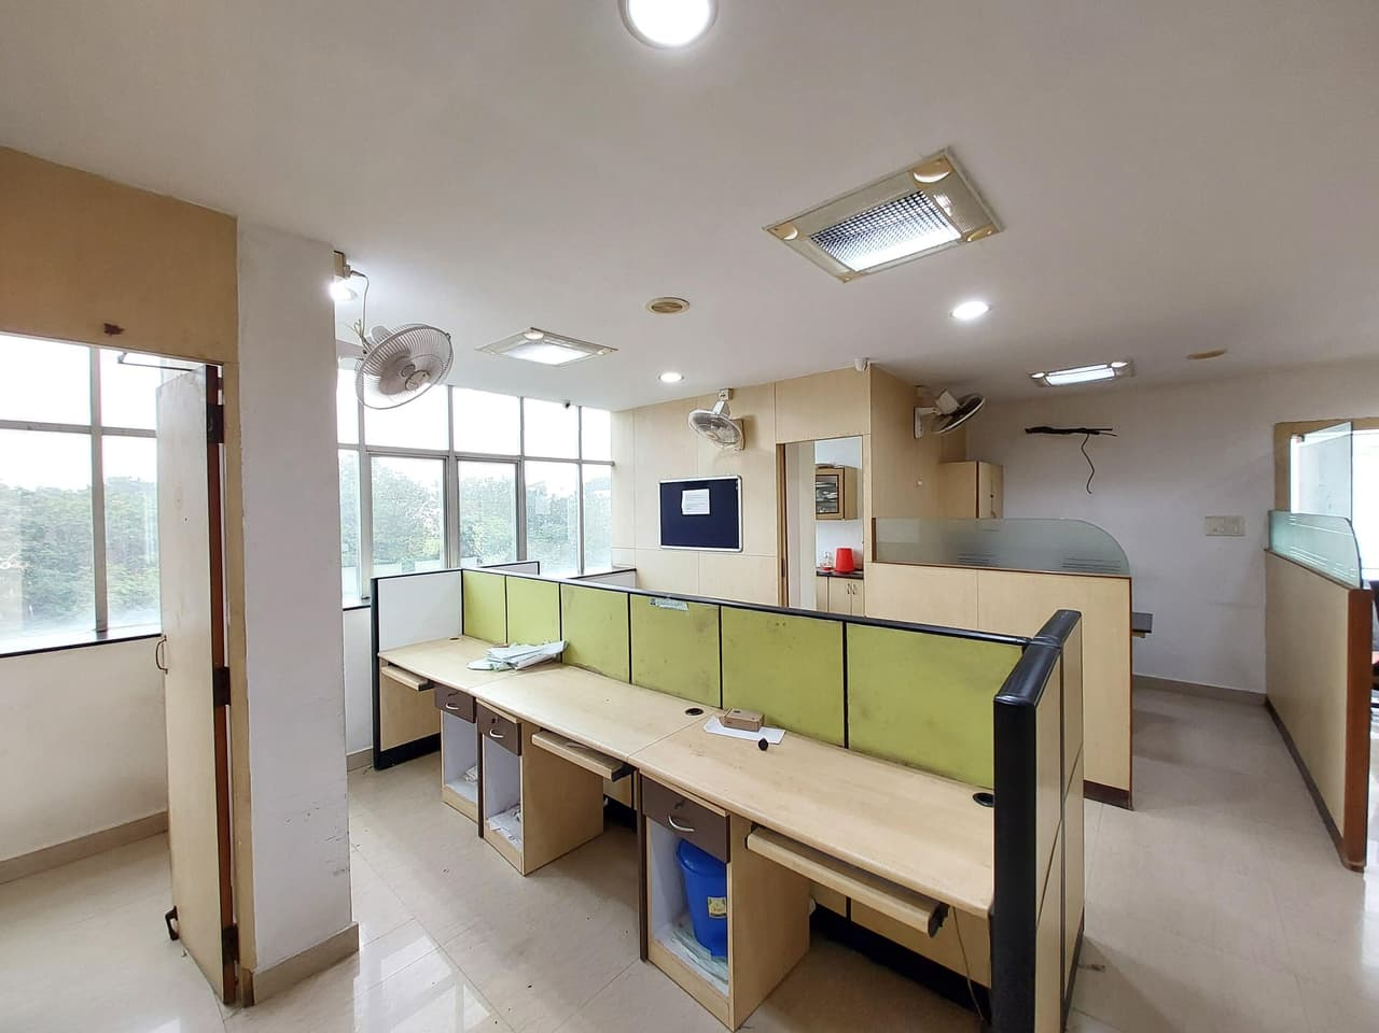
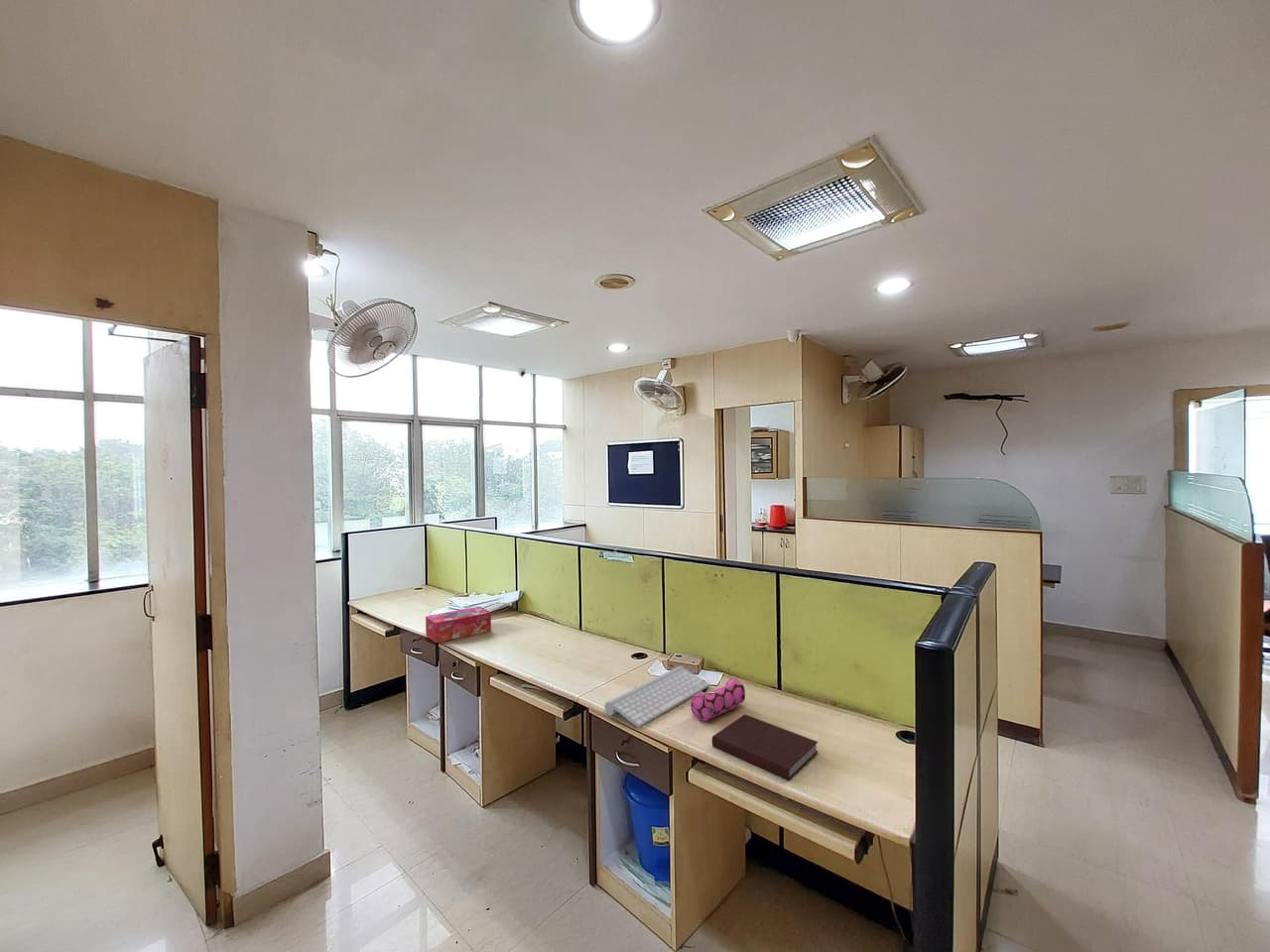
+ keyboard (660, 692)
+ notebook (764, 744)
+ tissue box (458, 623)
+ pencil case (719, 697)
